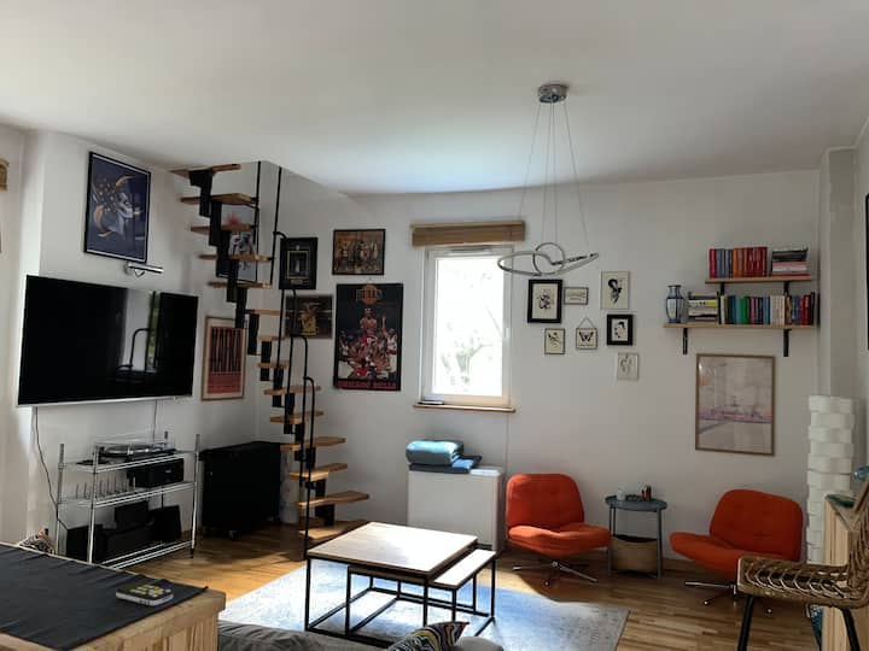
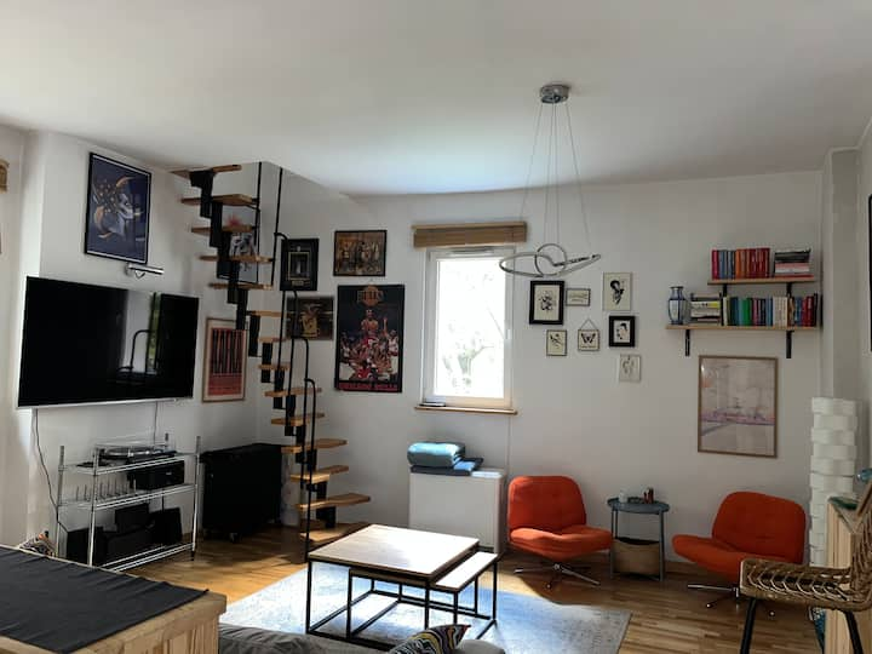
- remote control (144, 593)
